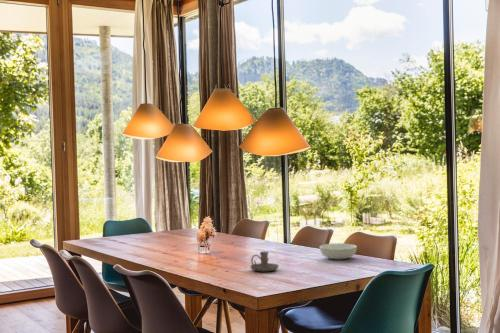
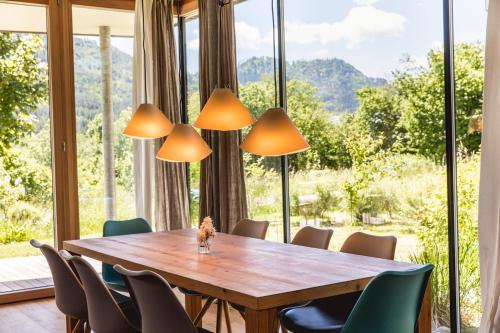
- candle holder (262, 261)
- serving bowl (338, 252)
